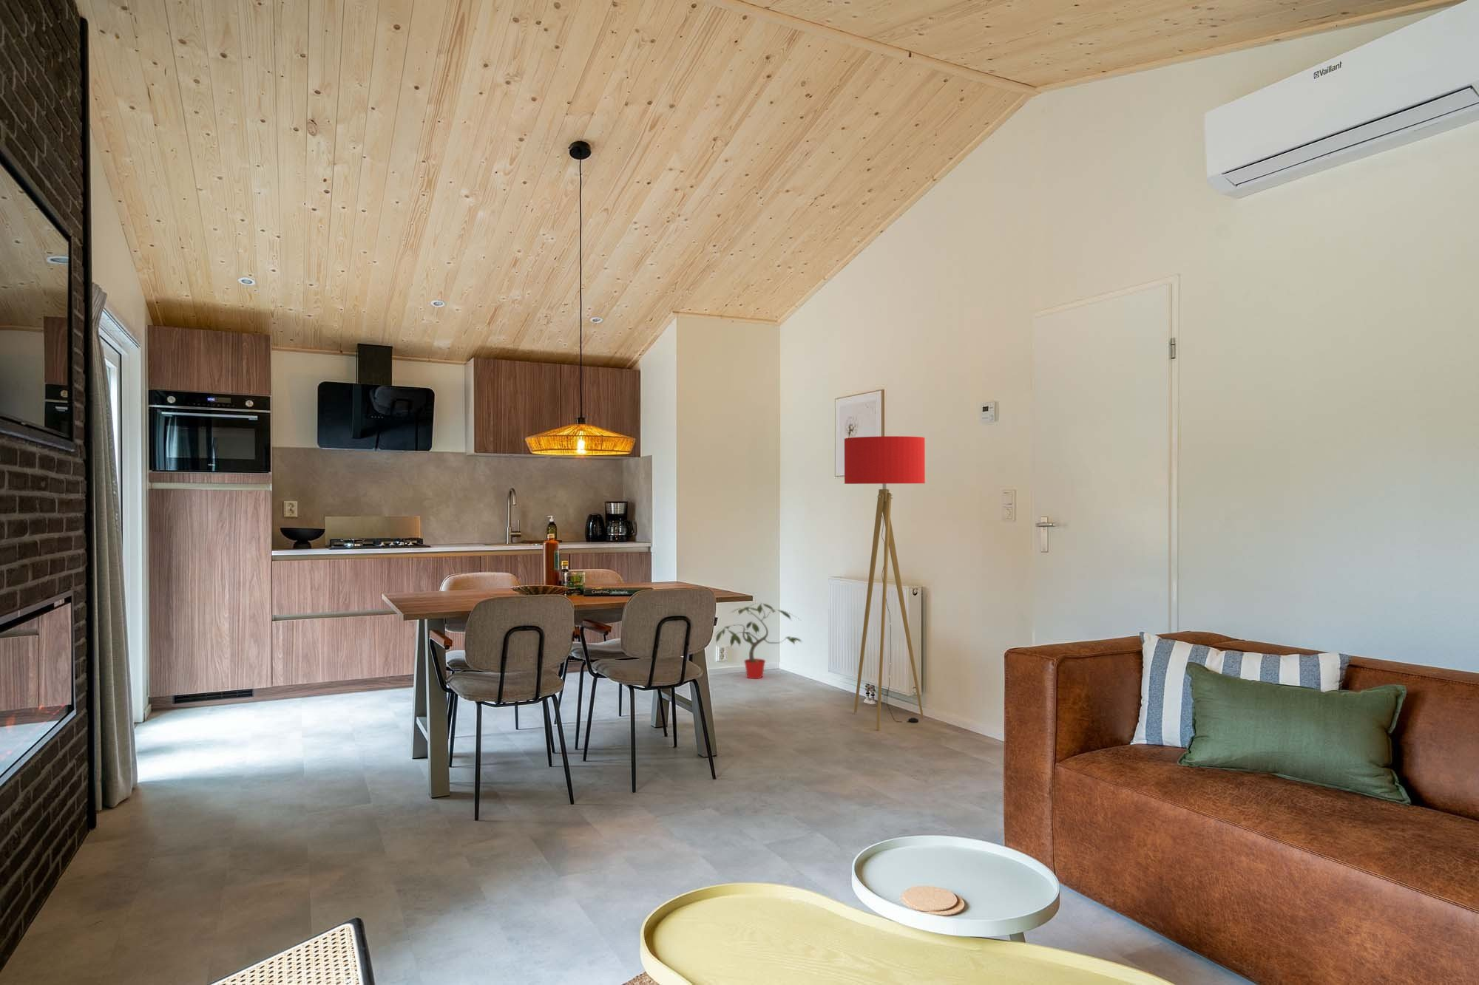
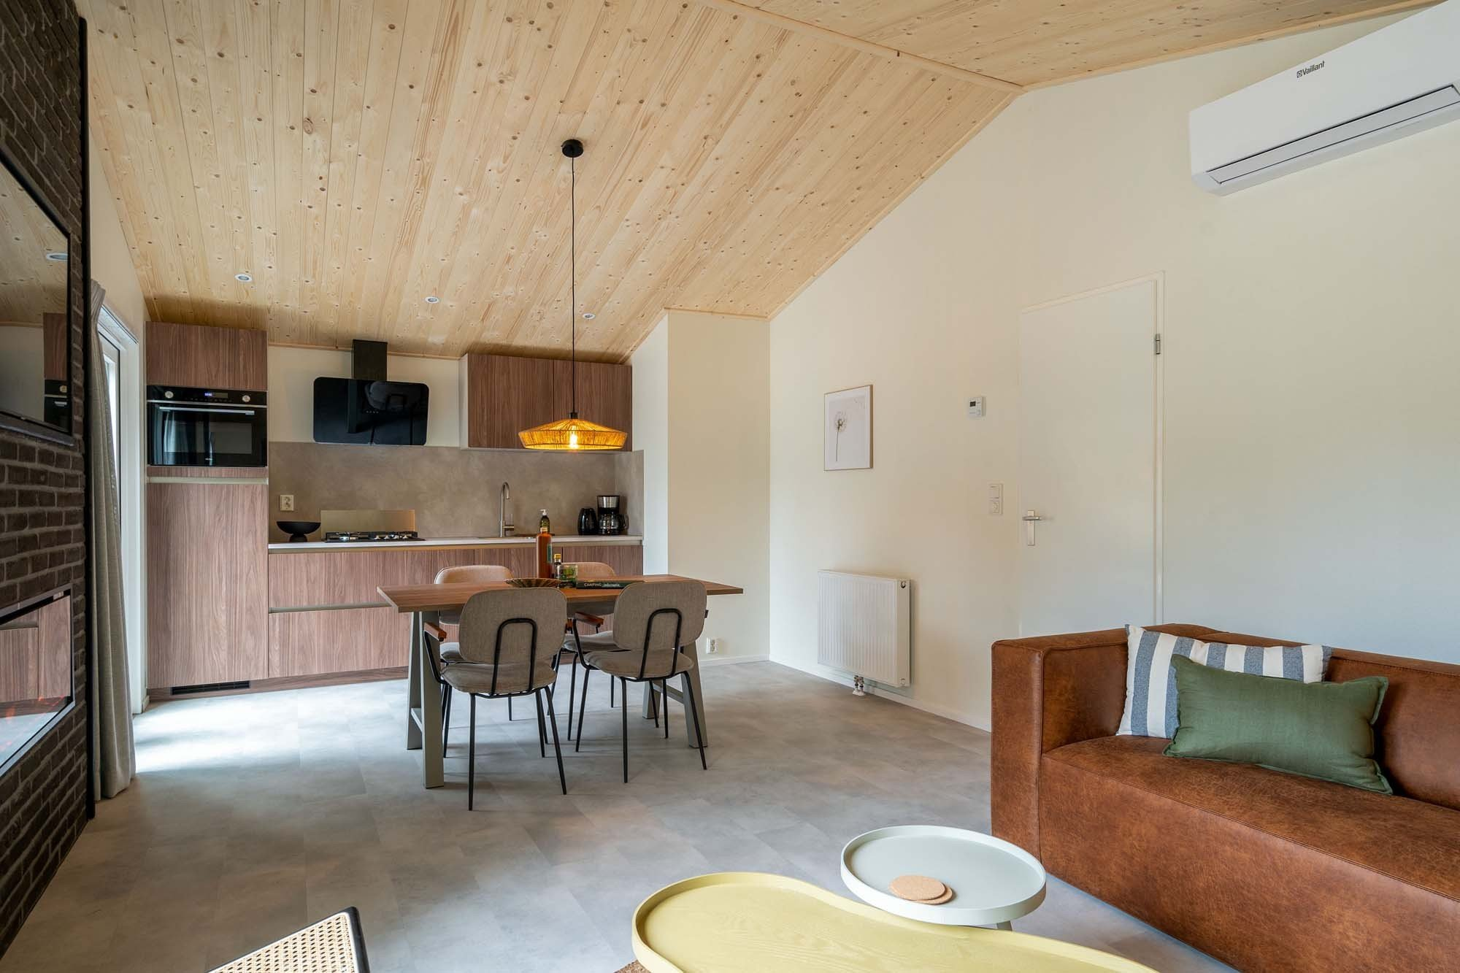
- floor lamp (884, 579)
- potted plant (759, 640)
